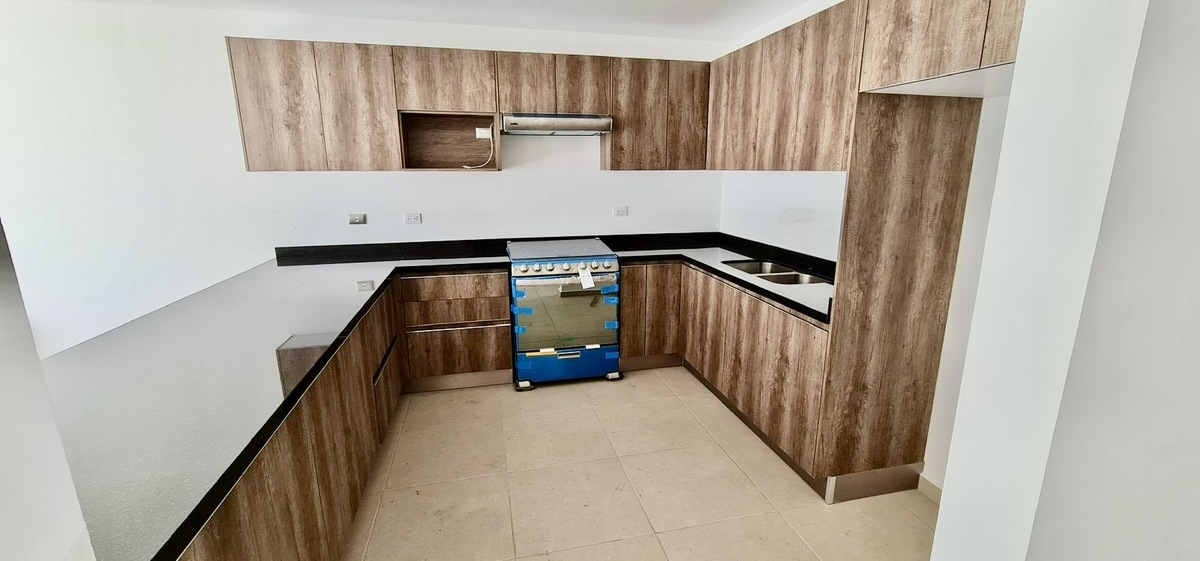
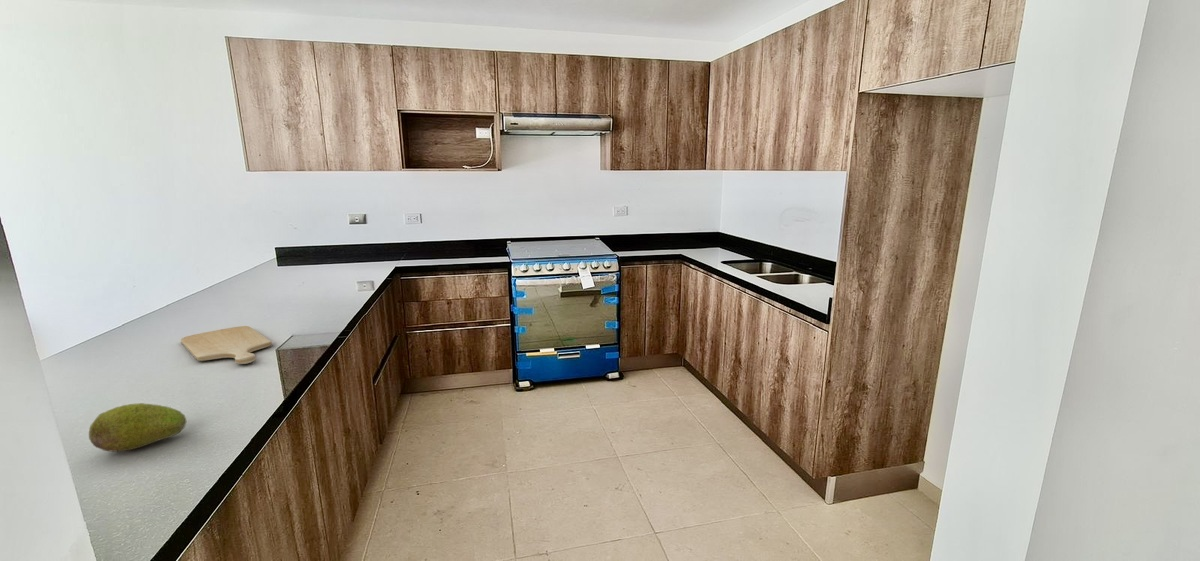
+ fruit (139, 424)
+ chopping board (230, 345)
